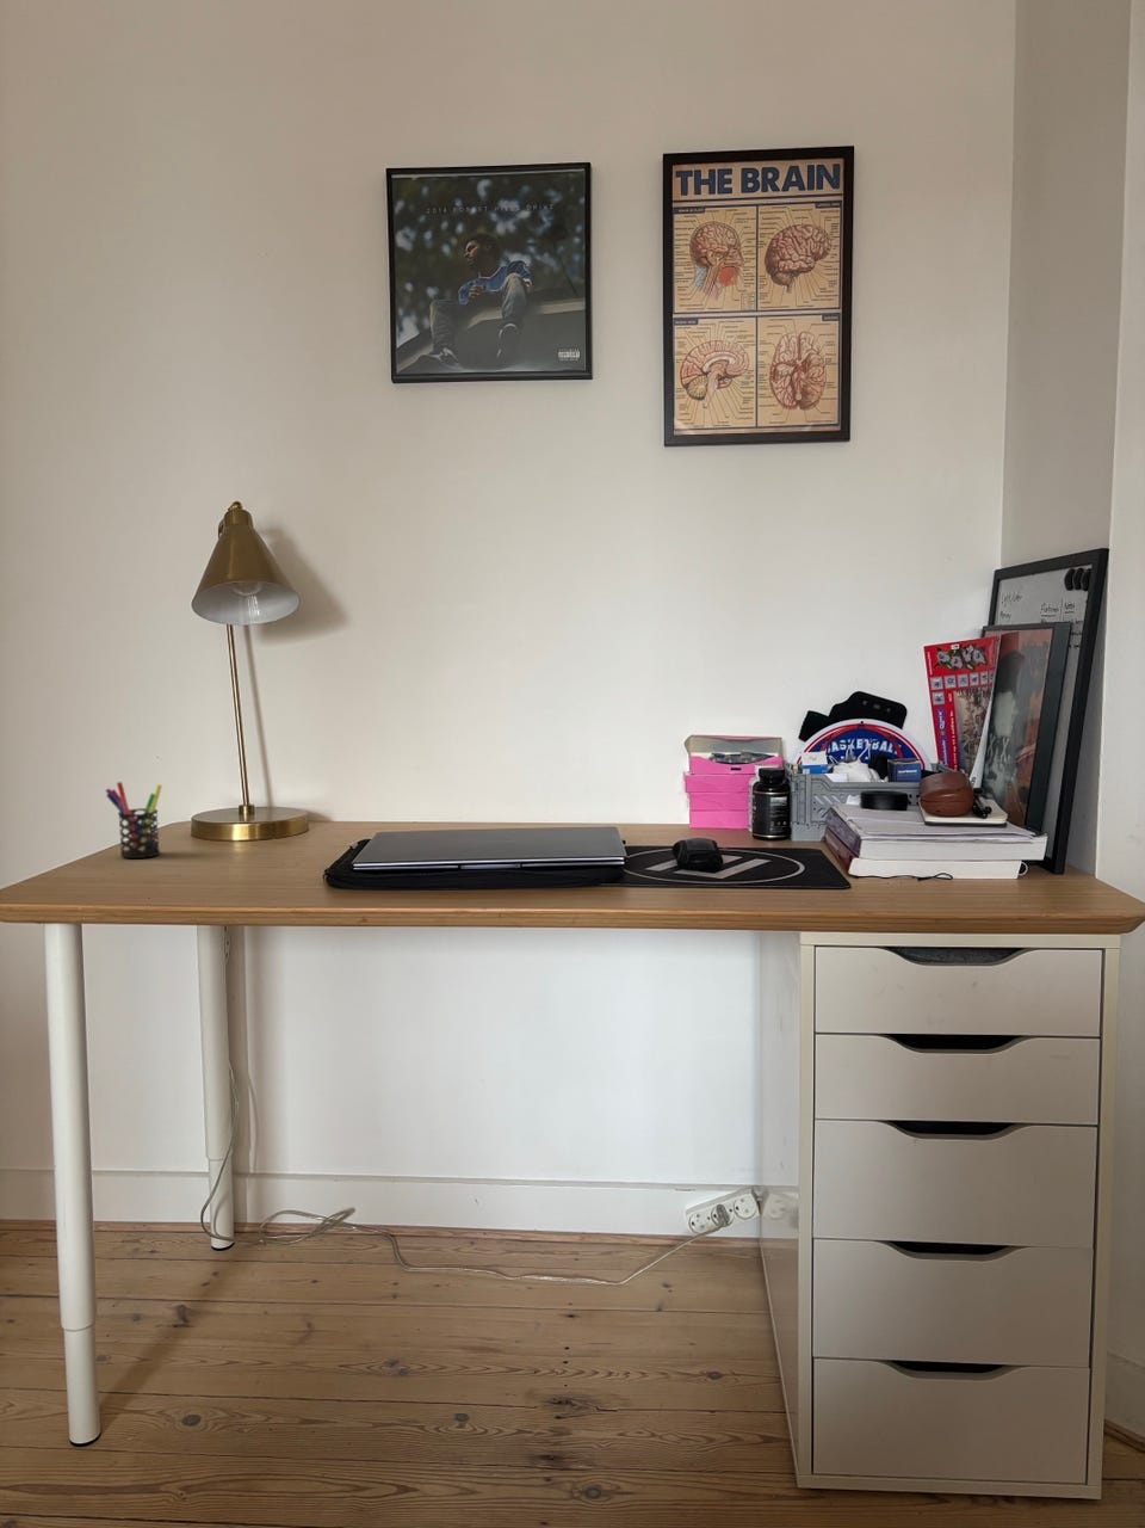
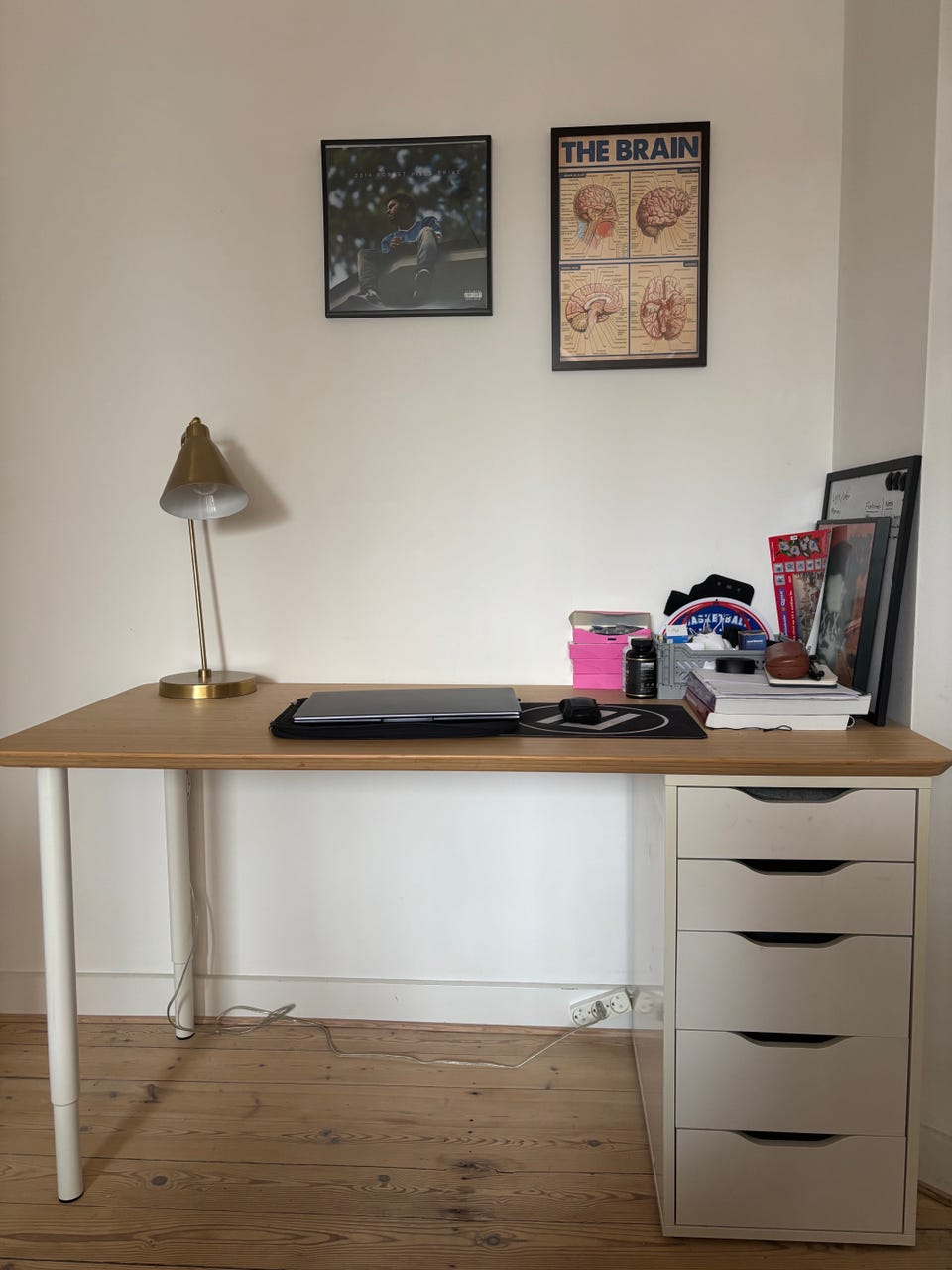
- pen holder (138, 818)
